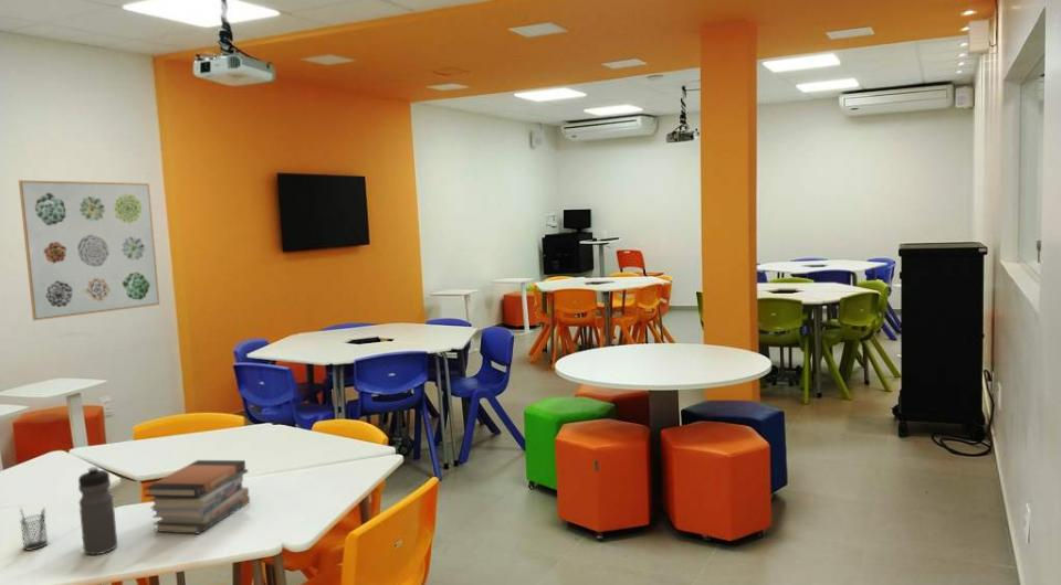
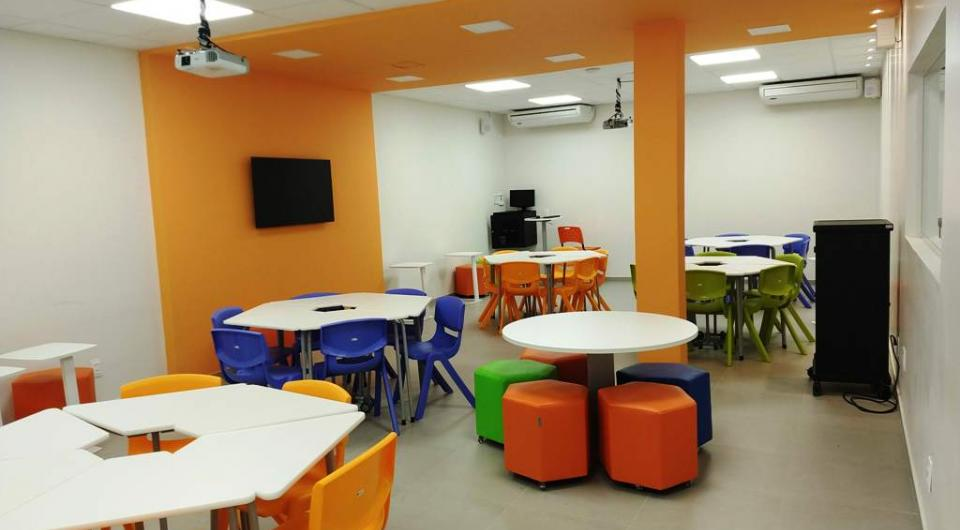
- wall art (94, 247)
- pencil holder (33, 525)
- water bottle (96, 508)
- book stack (199, 494)
